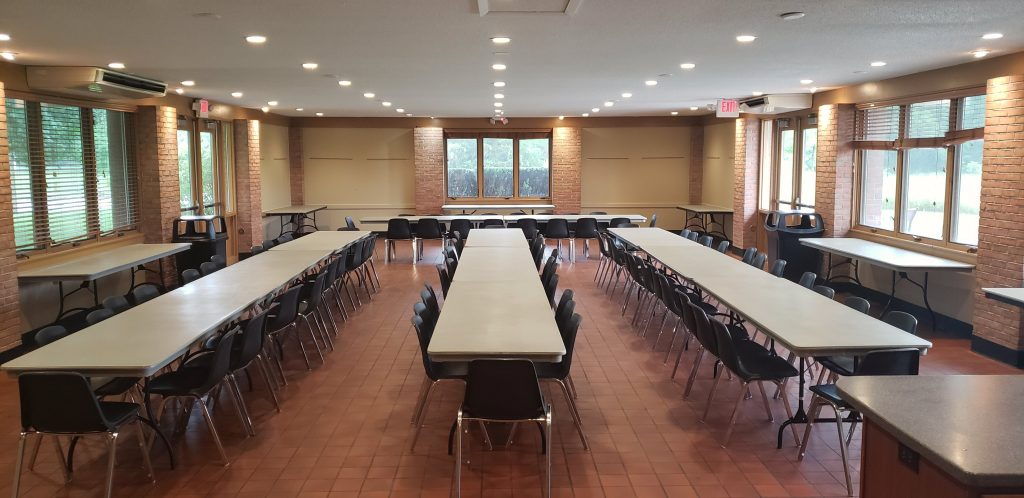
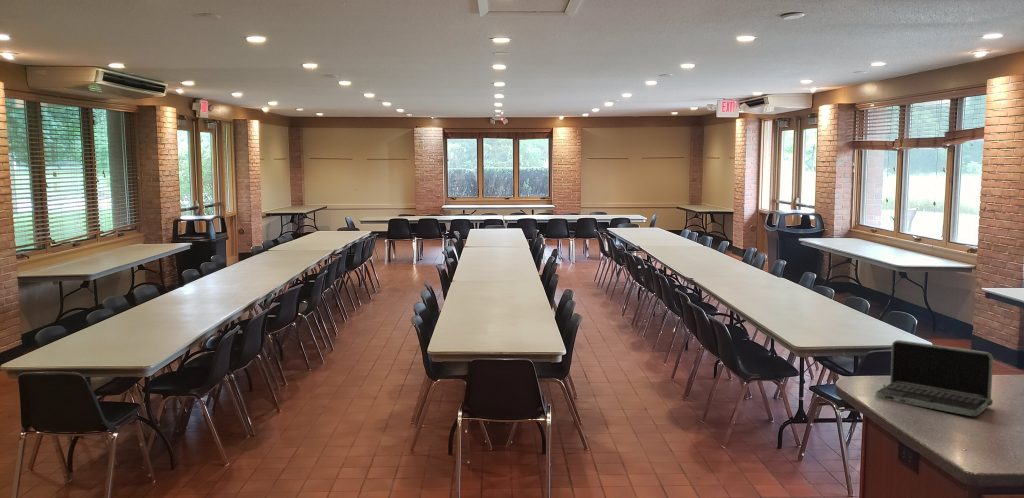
+ laptop (930, 374)
